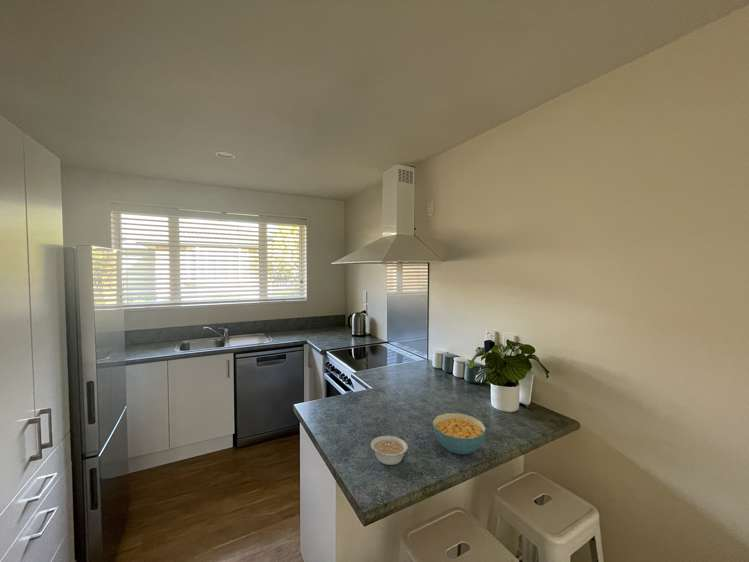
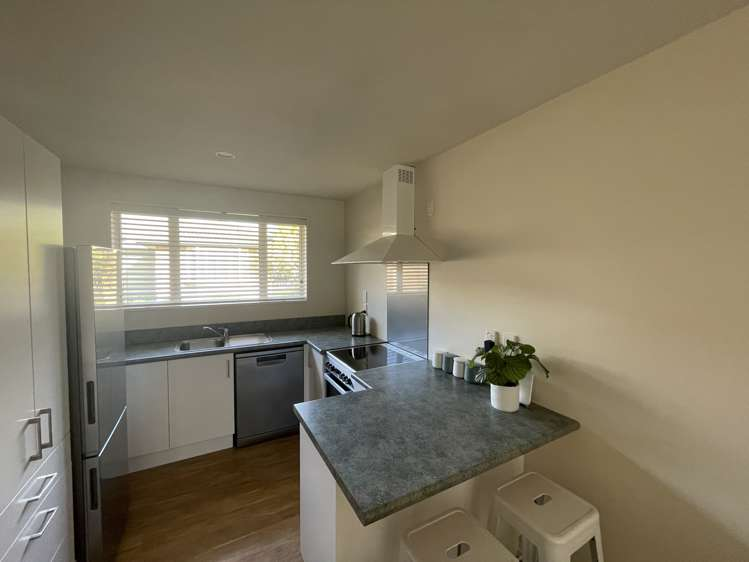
- legume (390, 450)
- cereal bowl (458, 437)
